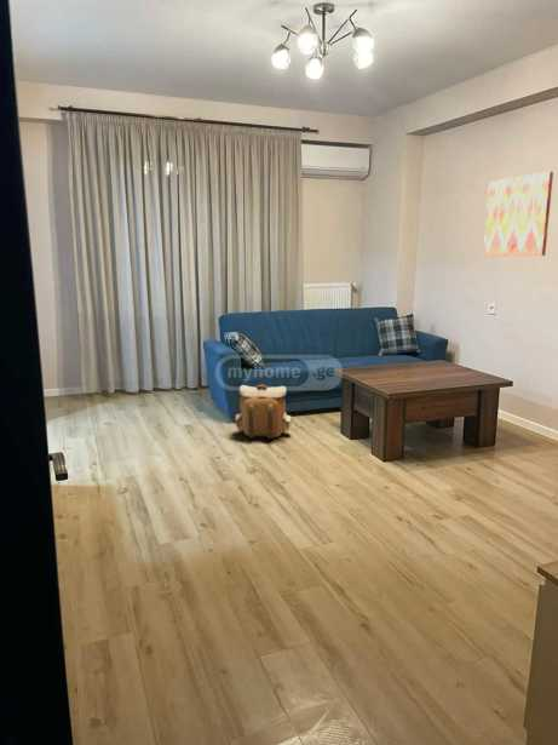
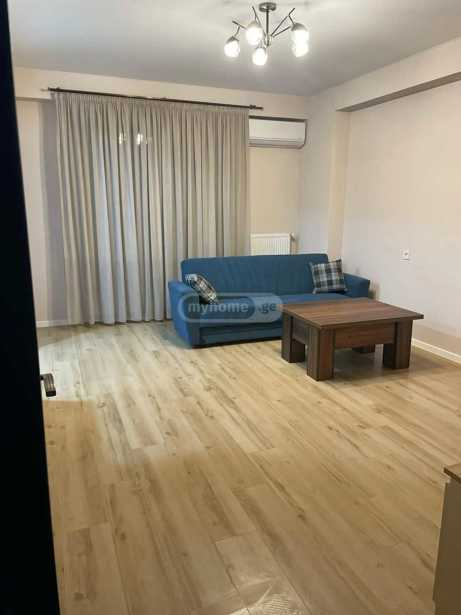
- wall art (516, 217)
- backpack (263, 407)
